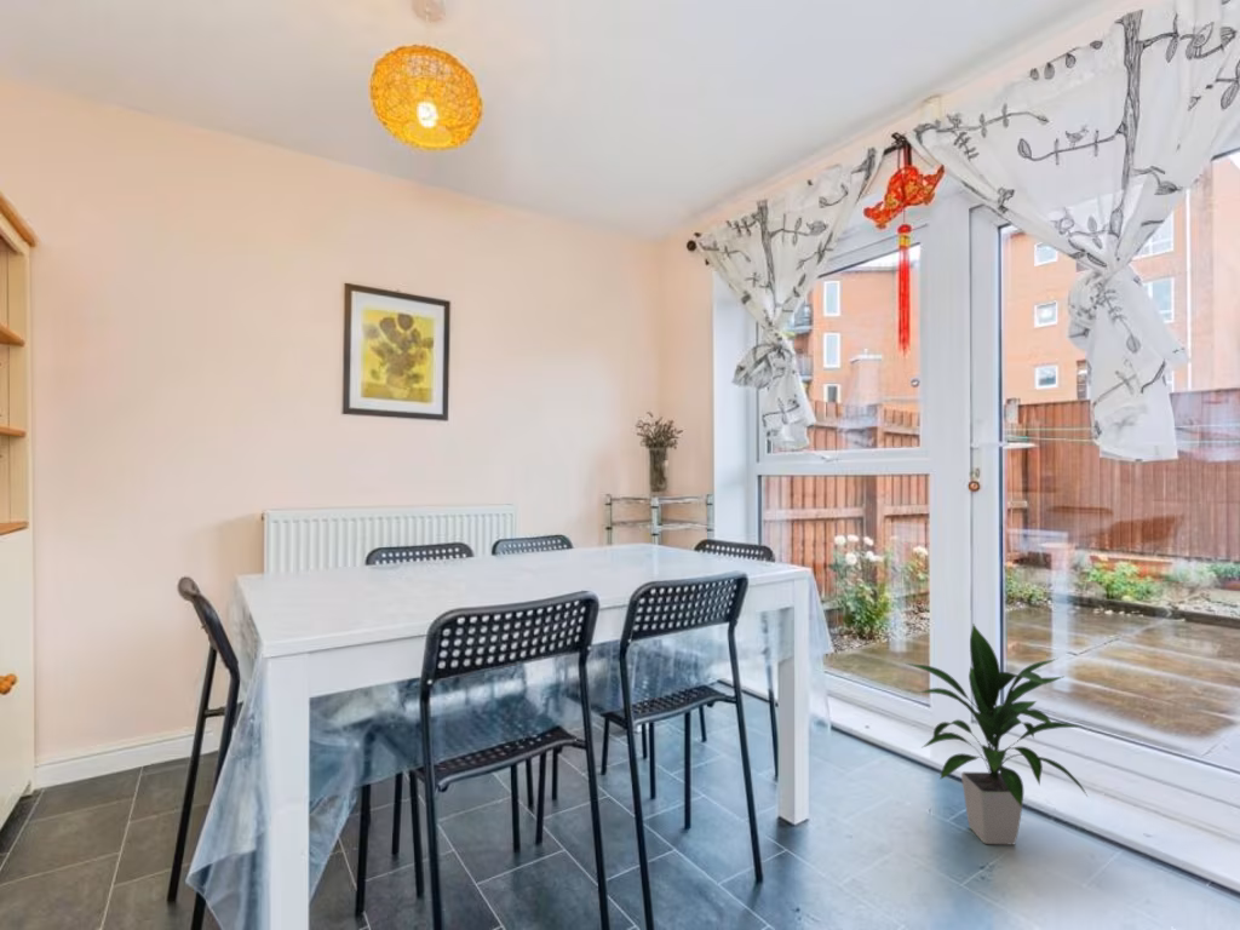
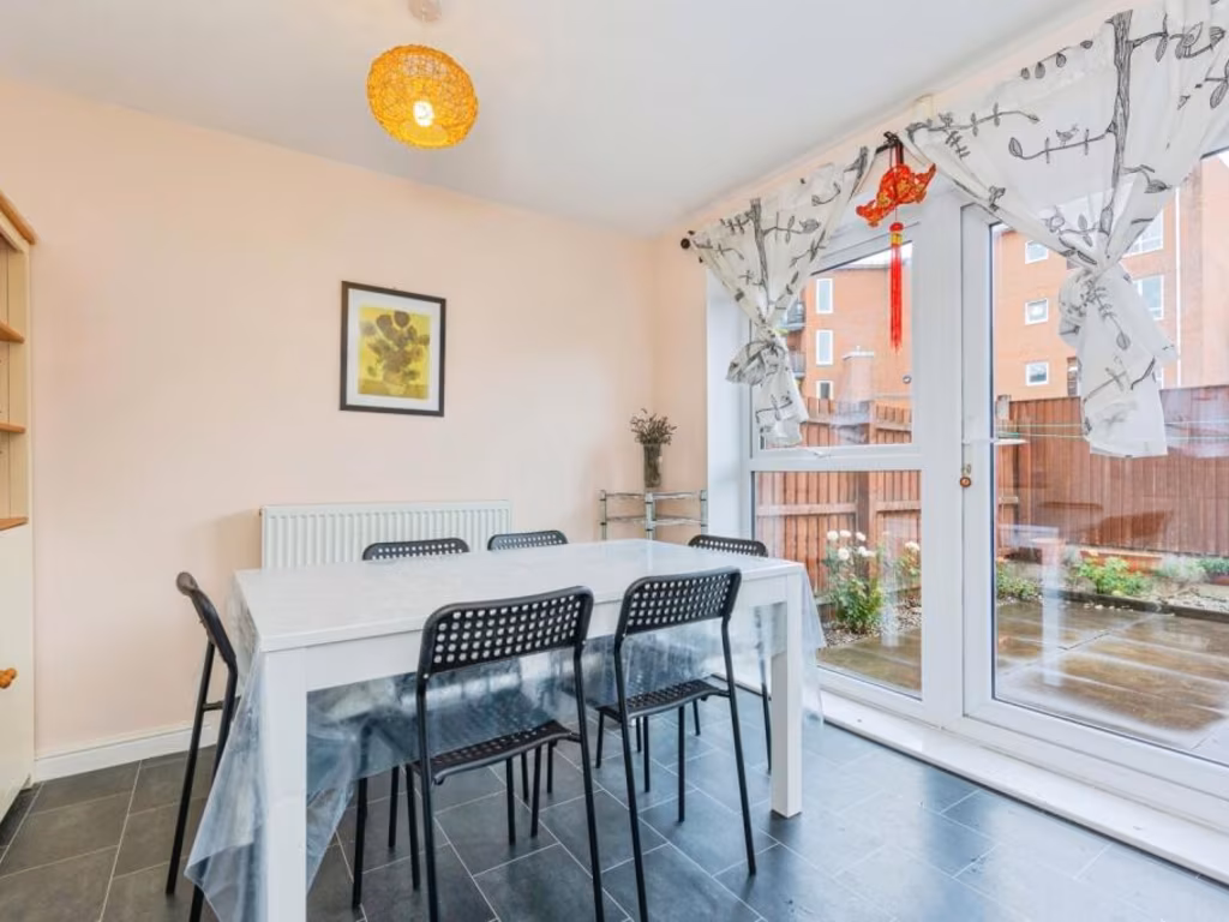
- indoor plant (999, 736)
